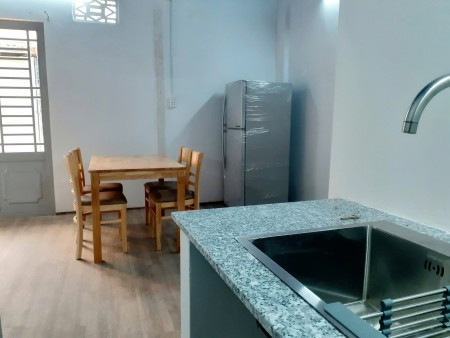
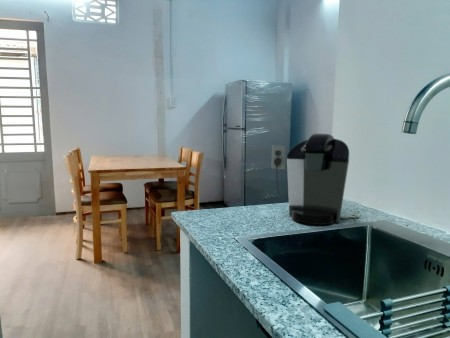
+ coffee maker (302, 174)
